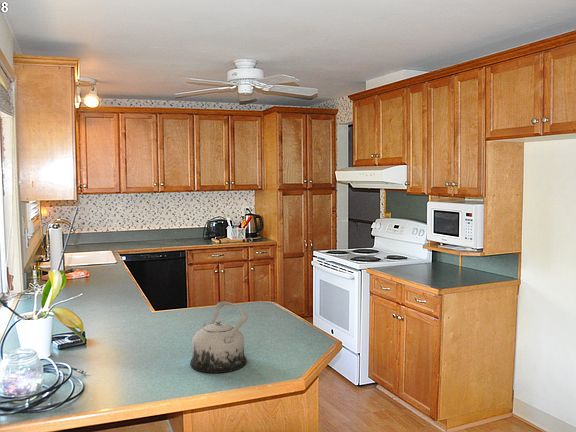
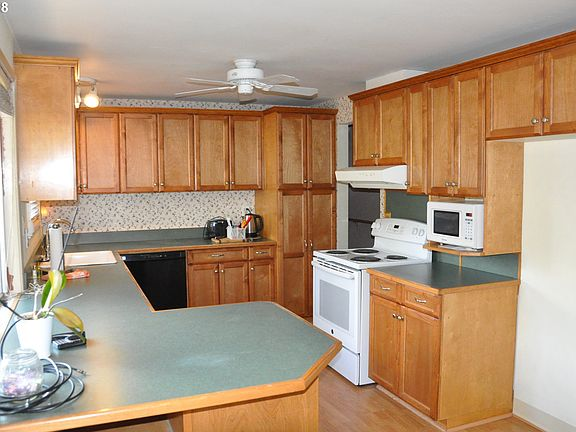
- teapot (216, 332)
